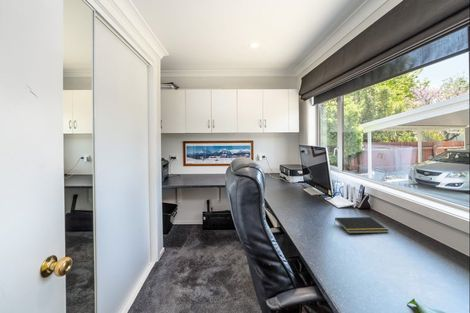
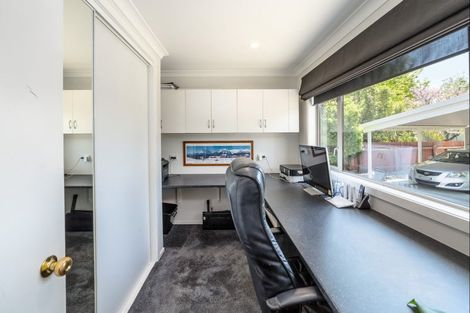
- notepad (360, 224)
